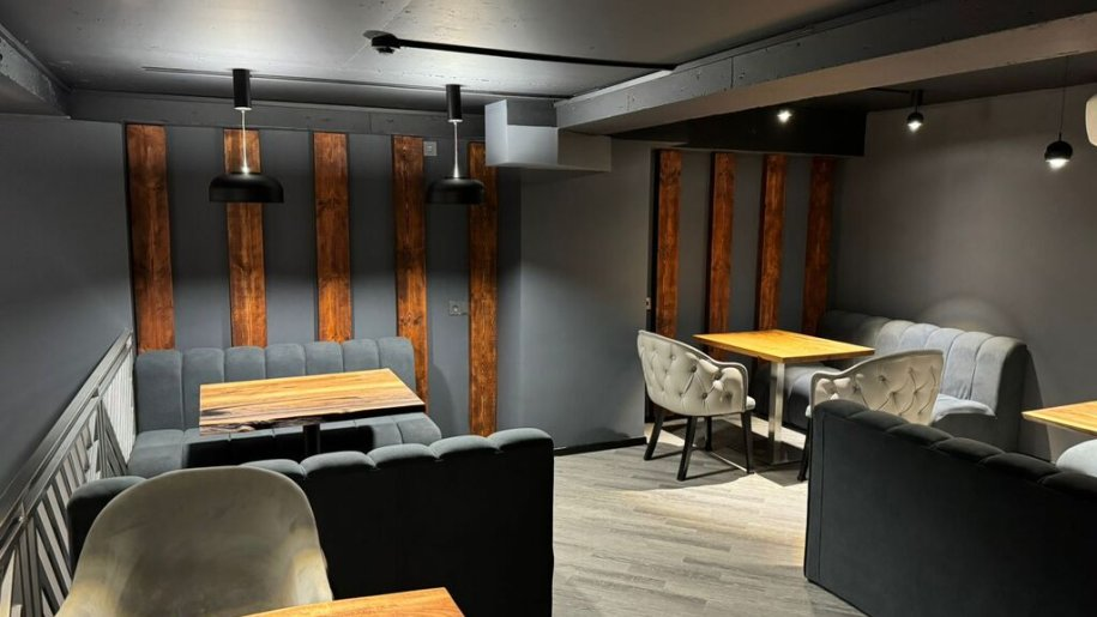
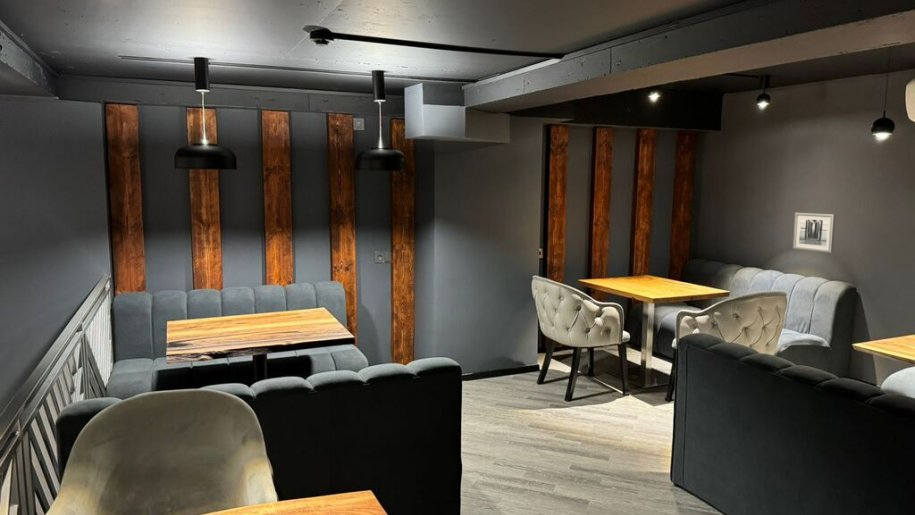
+ wall art (813, 232)
